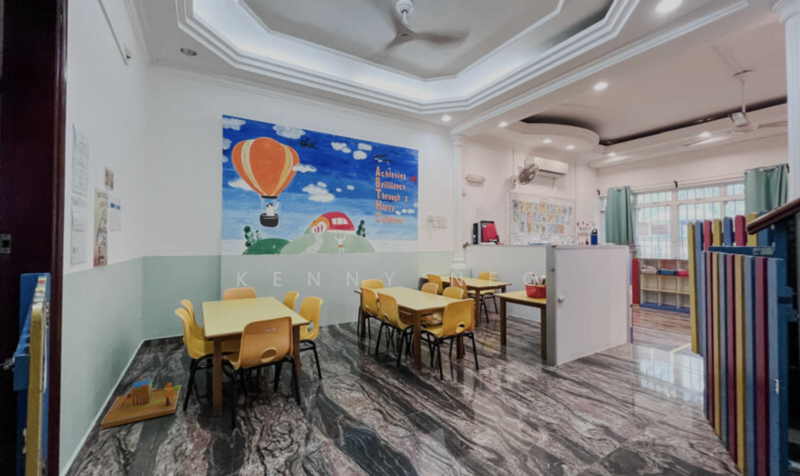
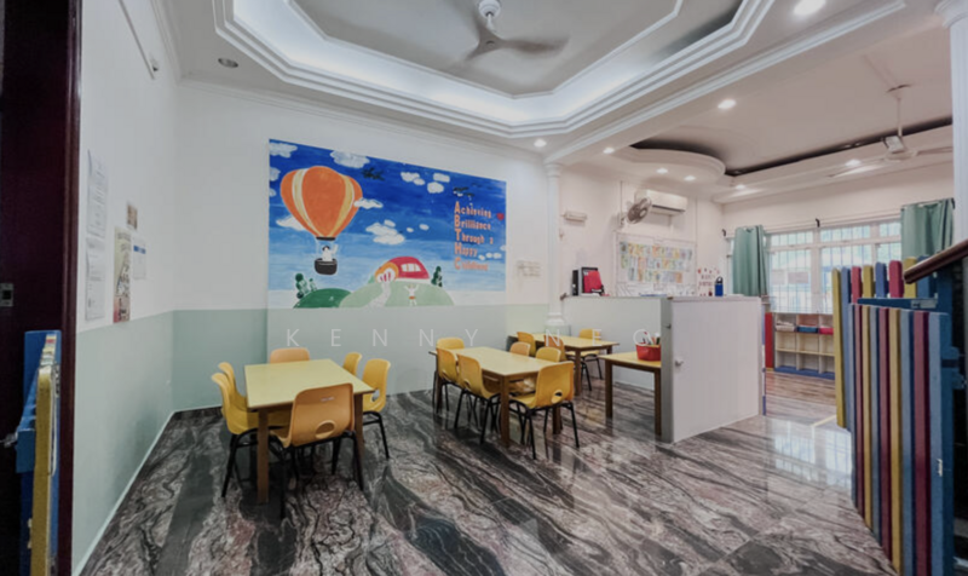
- toy house (147, 390)
